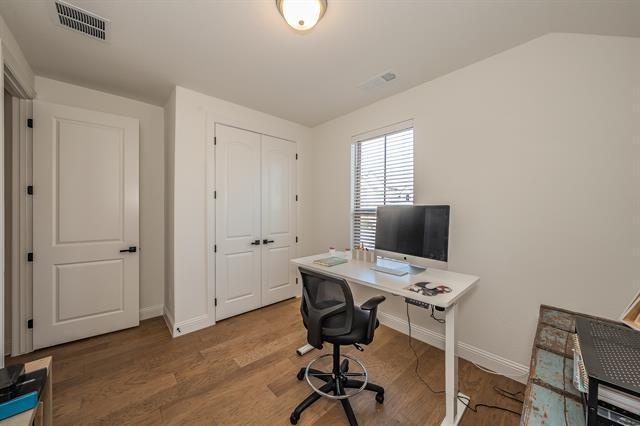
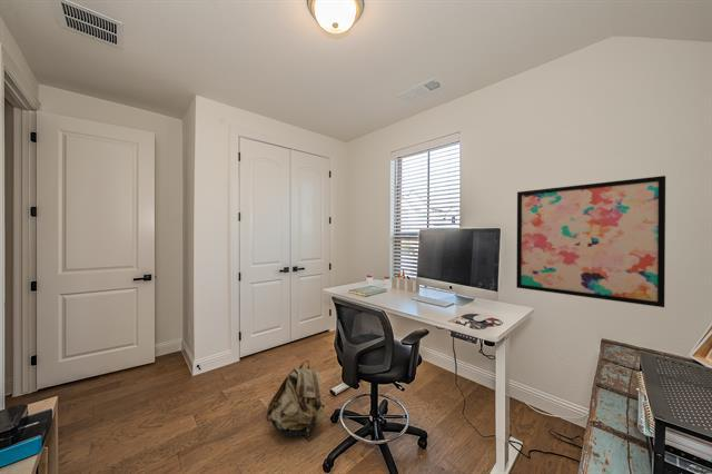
+ wall art (580, 240)
+ backpack (295, 396)
